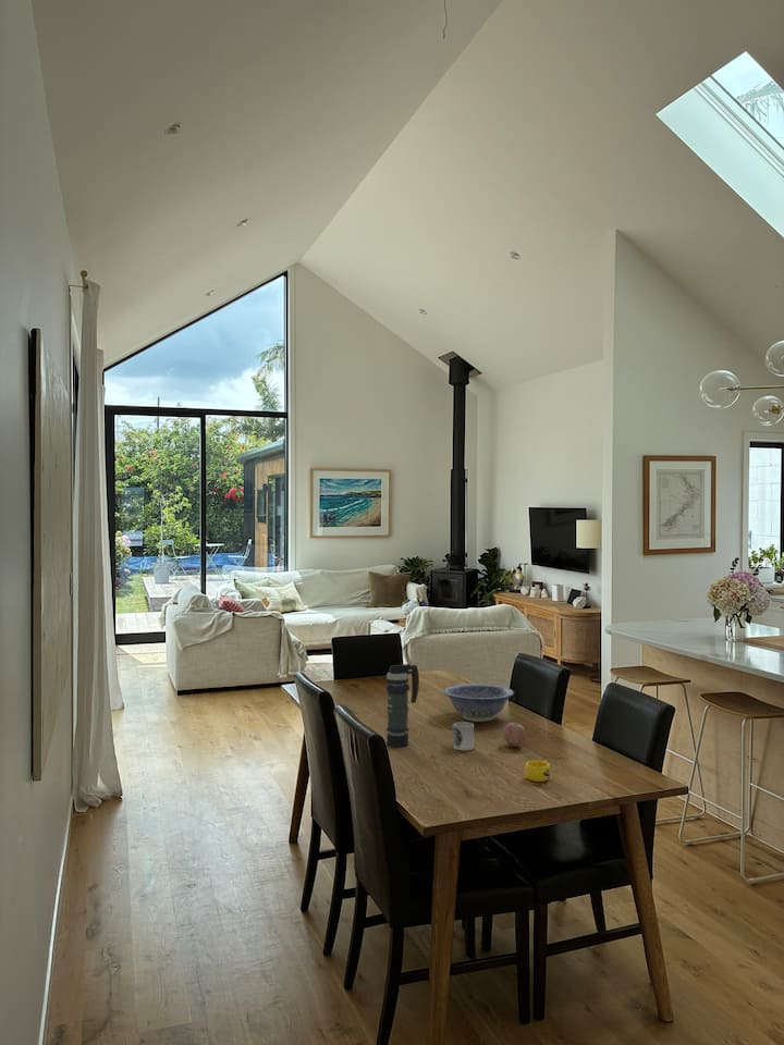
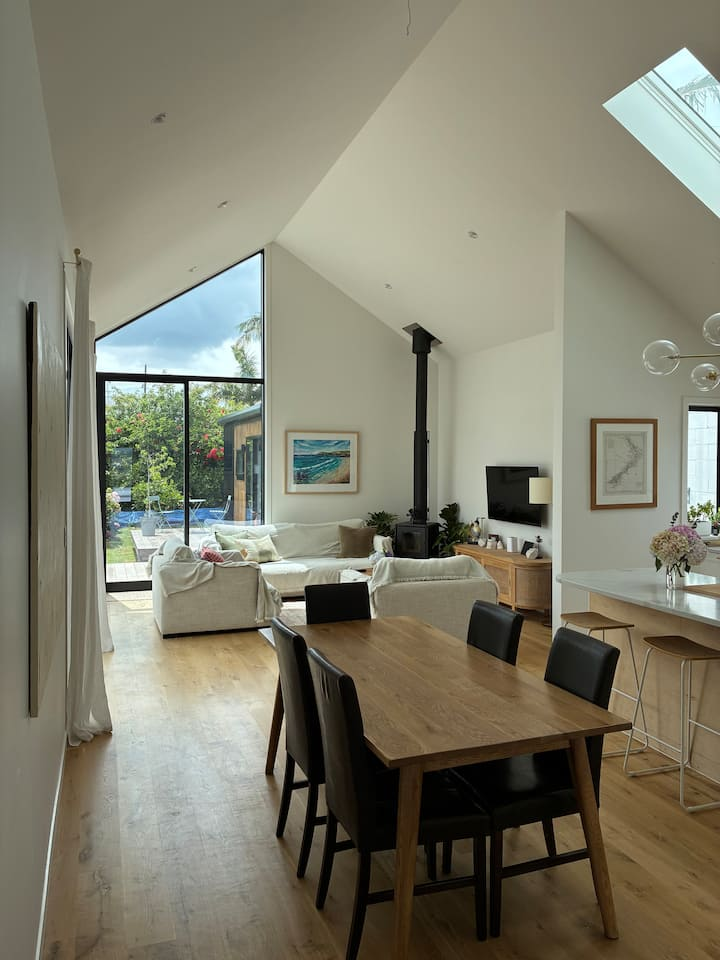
- decorative bowl (478, 704)
- smoke grenade (402, 703)
- fruit (514, 734)
- cup (461, 735)
- cup (539, 770)
